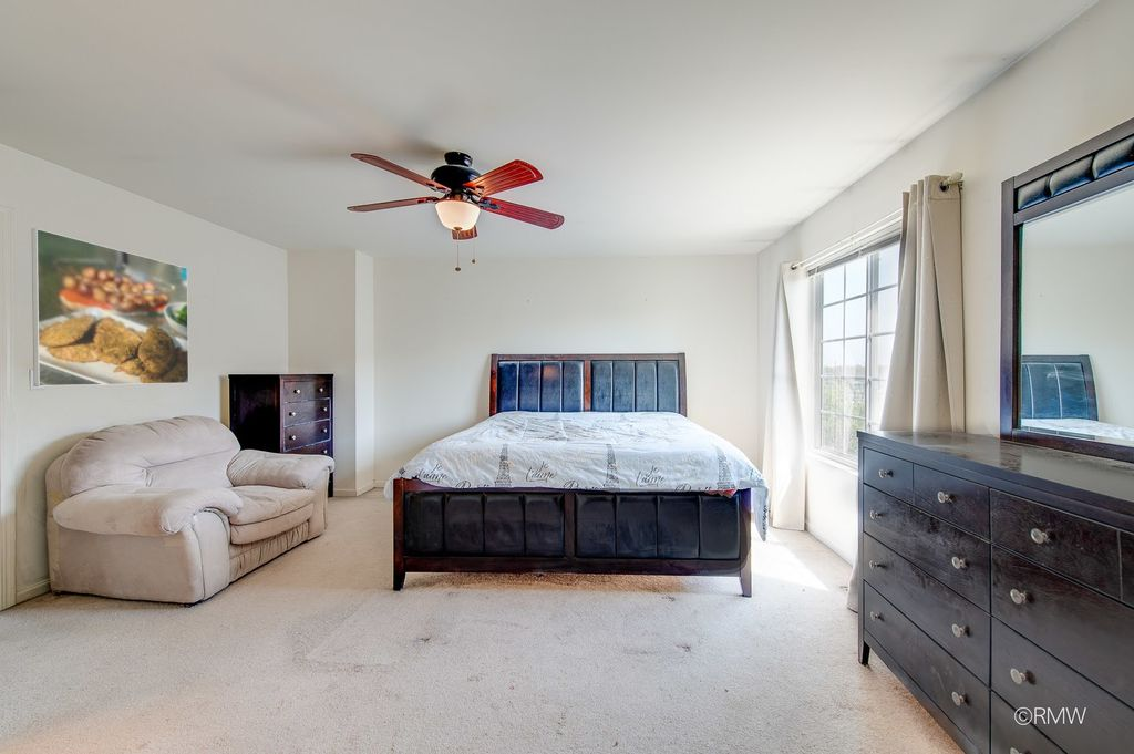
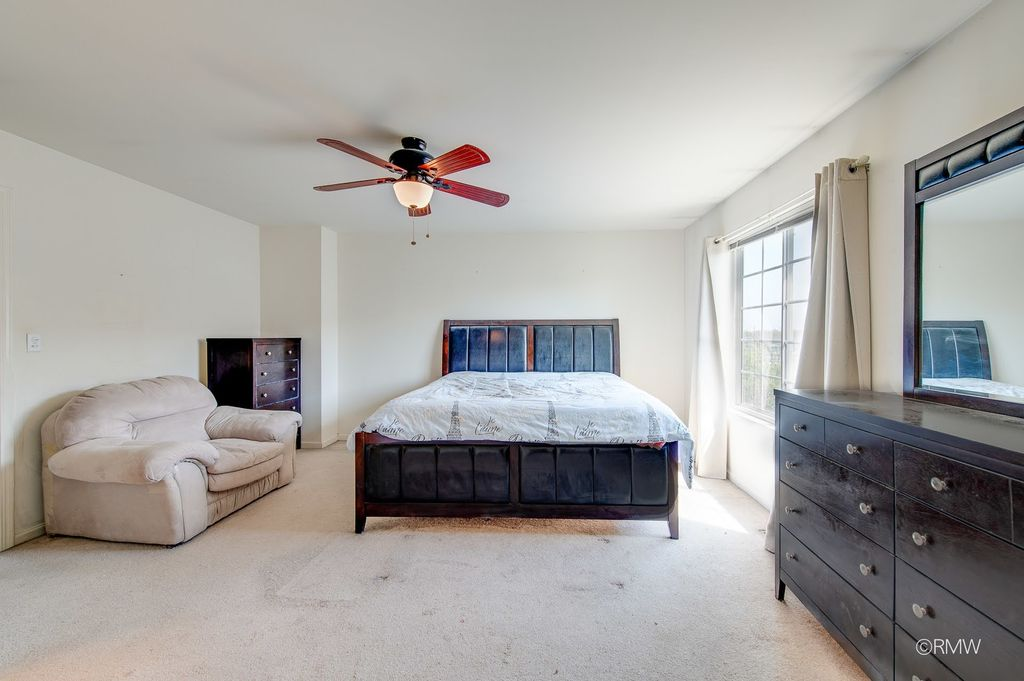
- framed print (122, 318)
